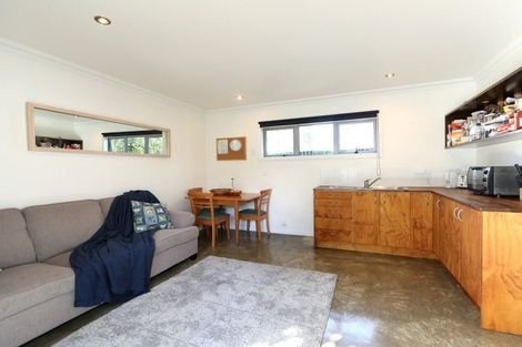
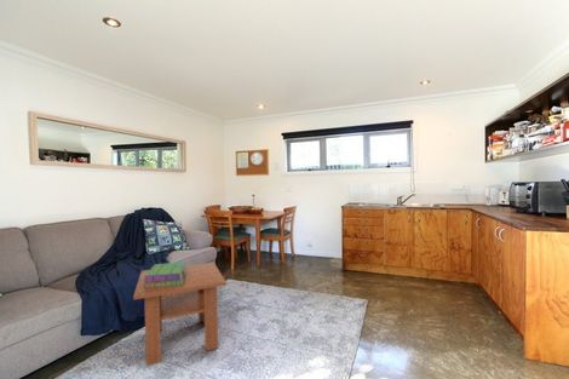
+ stack of books (166, 274)
+ coffee table (180, 308)
